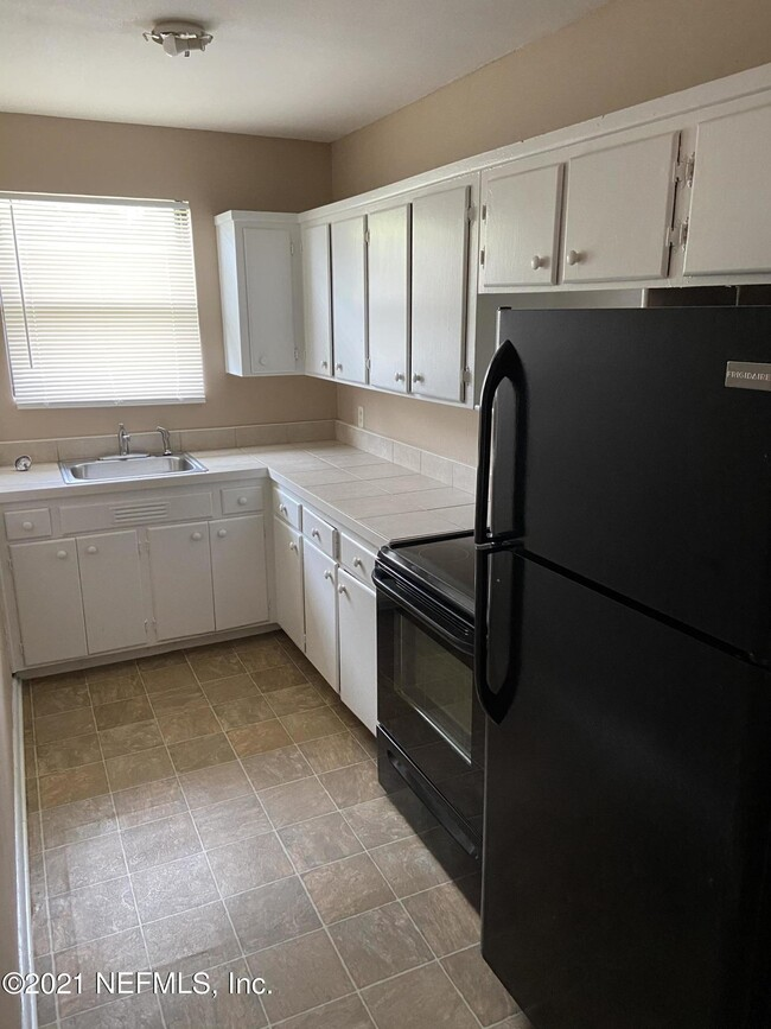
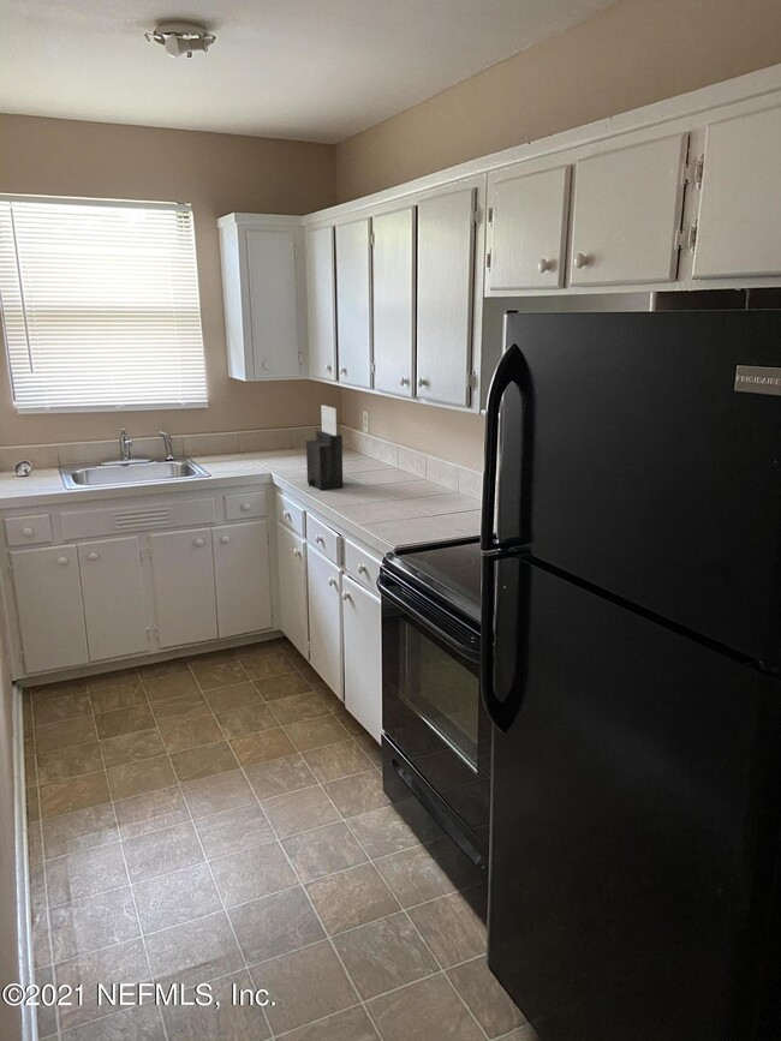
+ knife block (321, 447)
